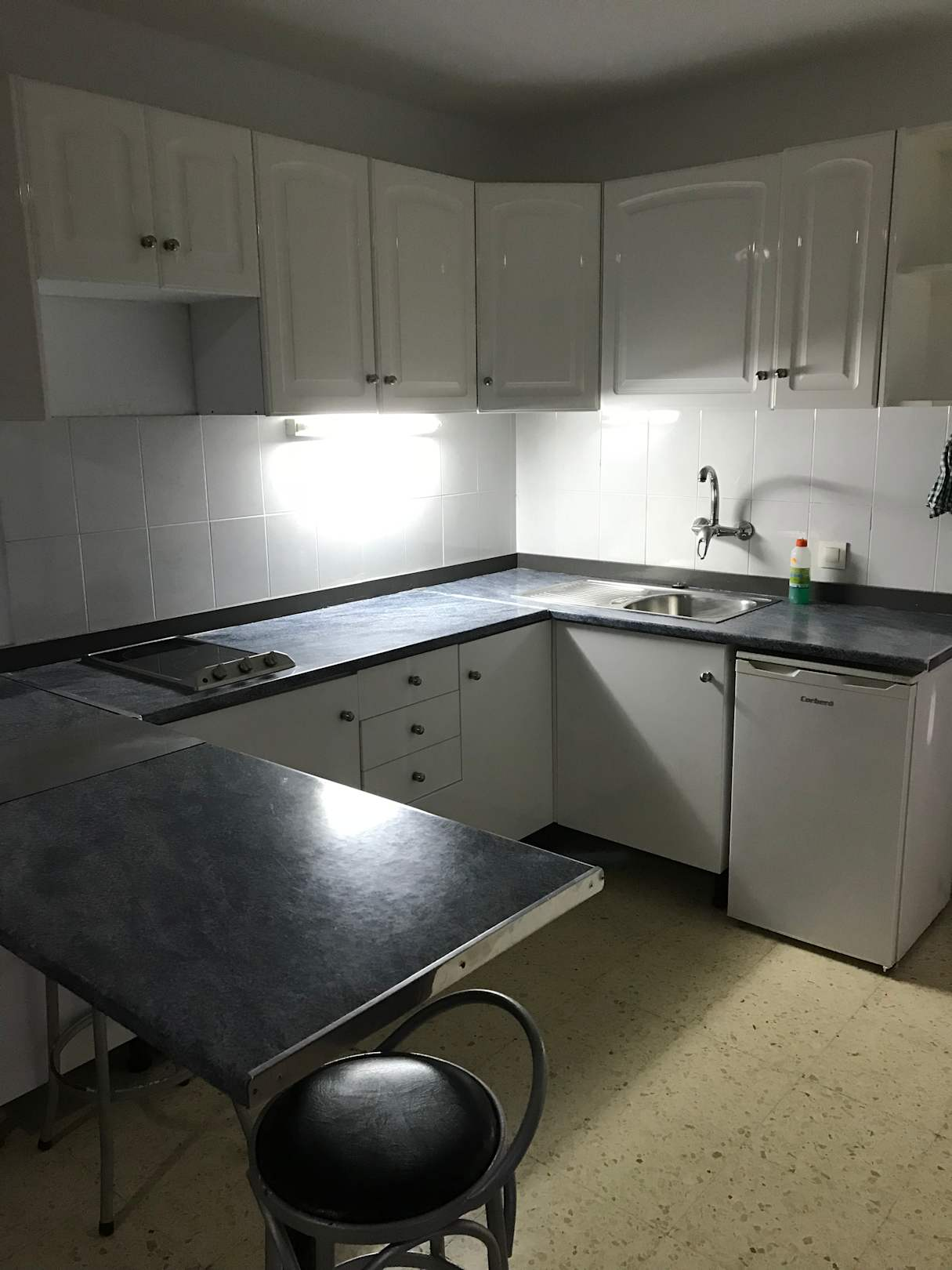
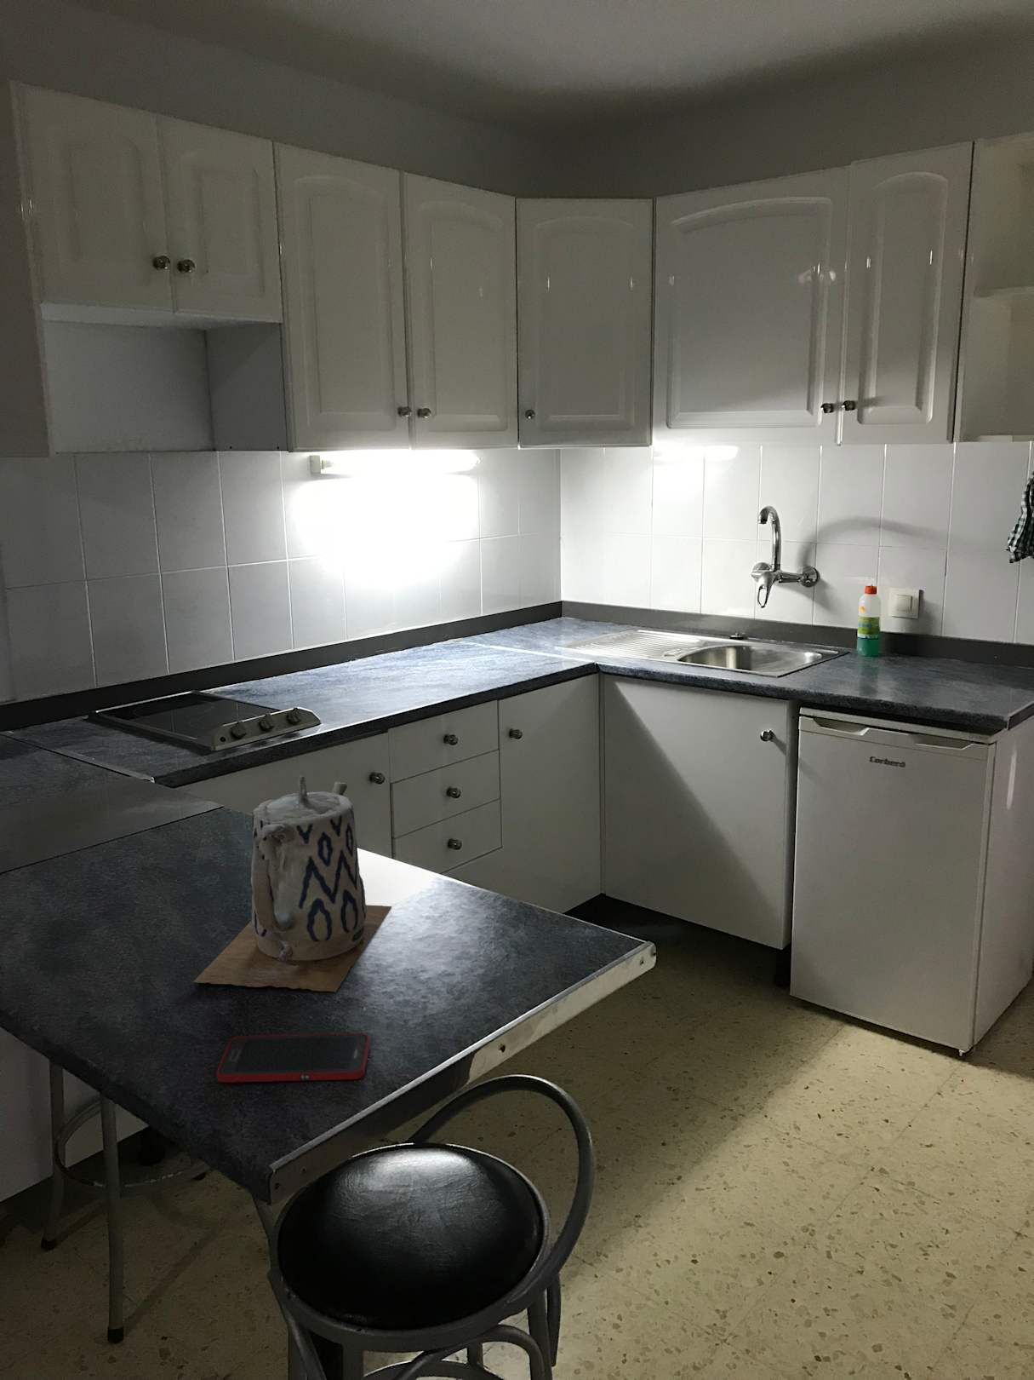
+ cell phone (295, 1057)
+ teapot (295, 861)
